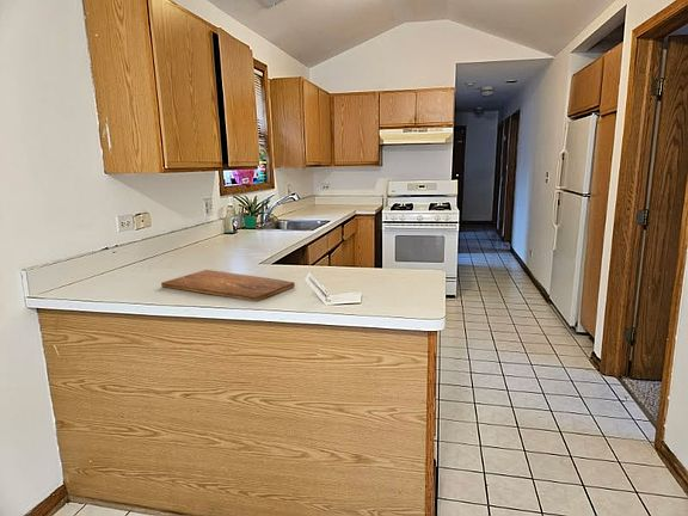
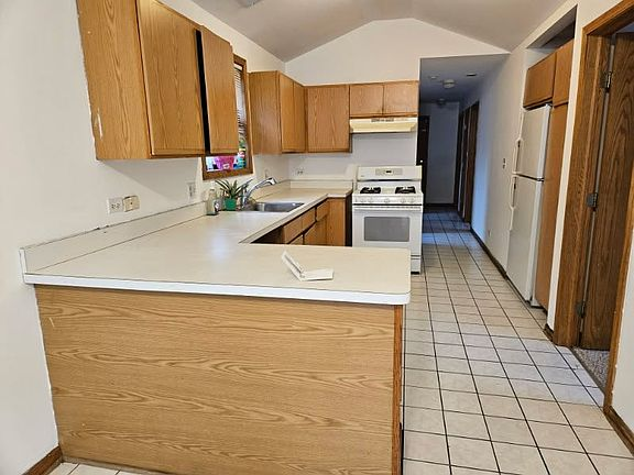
- cutting board (228, 283)
